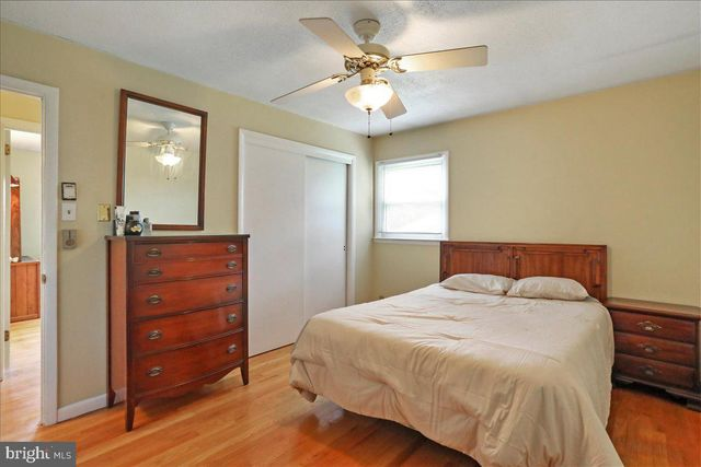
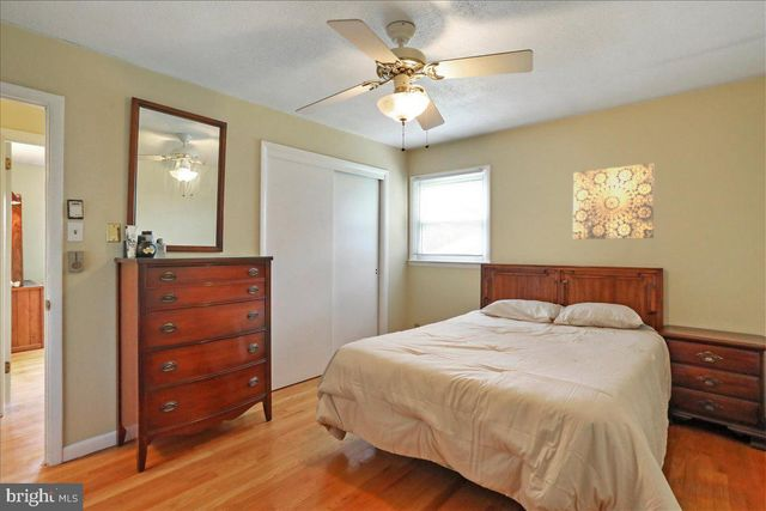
+ wall art (610, 202)
